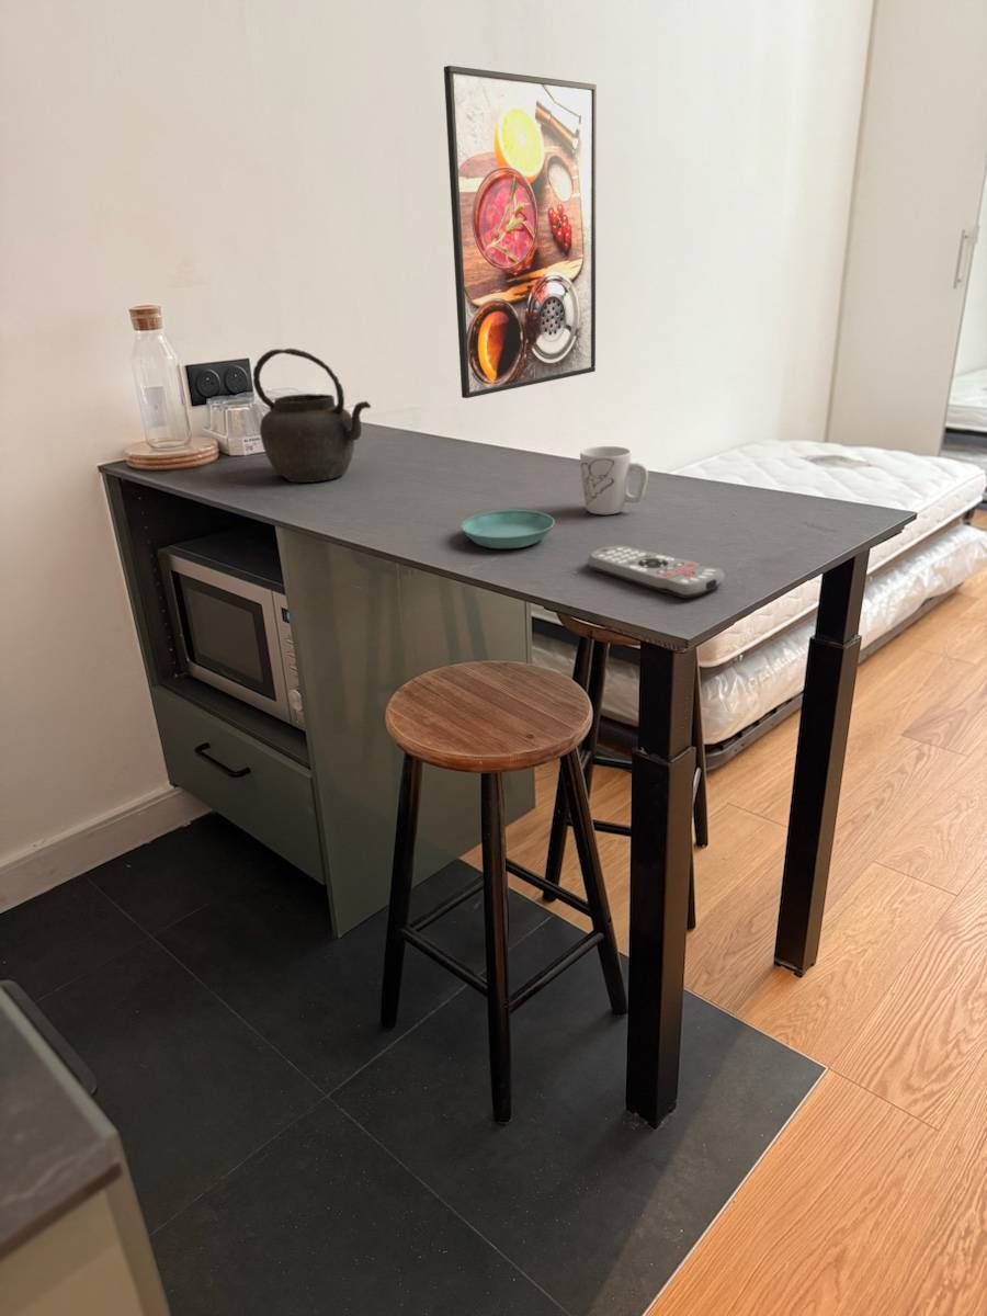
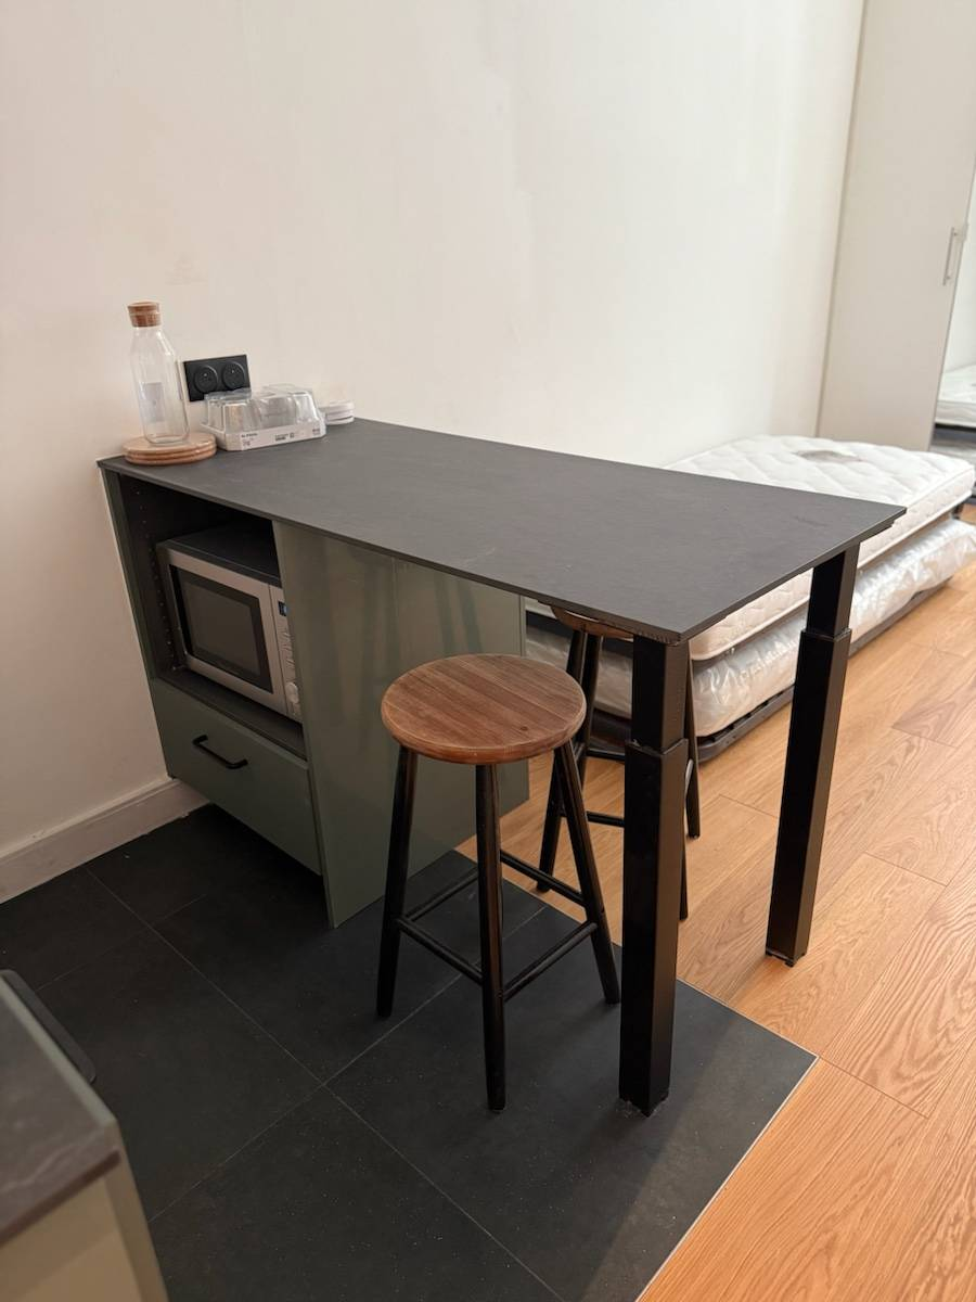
- kettle (314, 413)
- remote control (650, 569)
- saucer (508, 530)
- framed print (530, 239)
- mug (613, 480)
